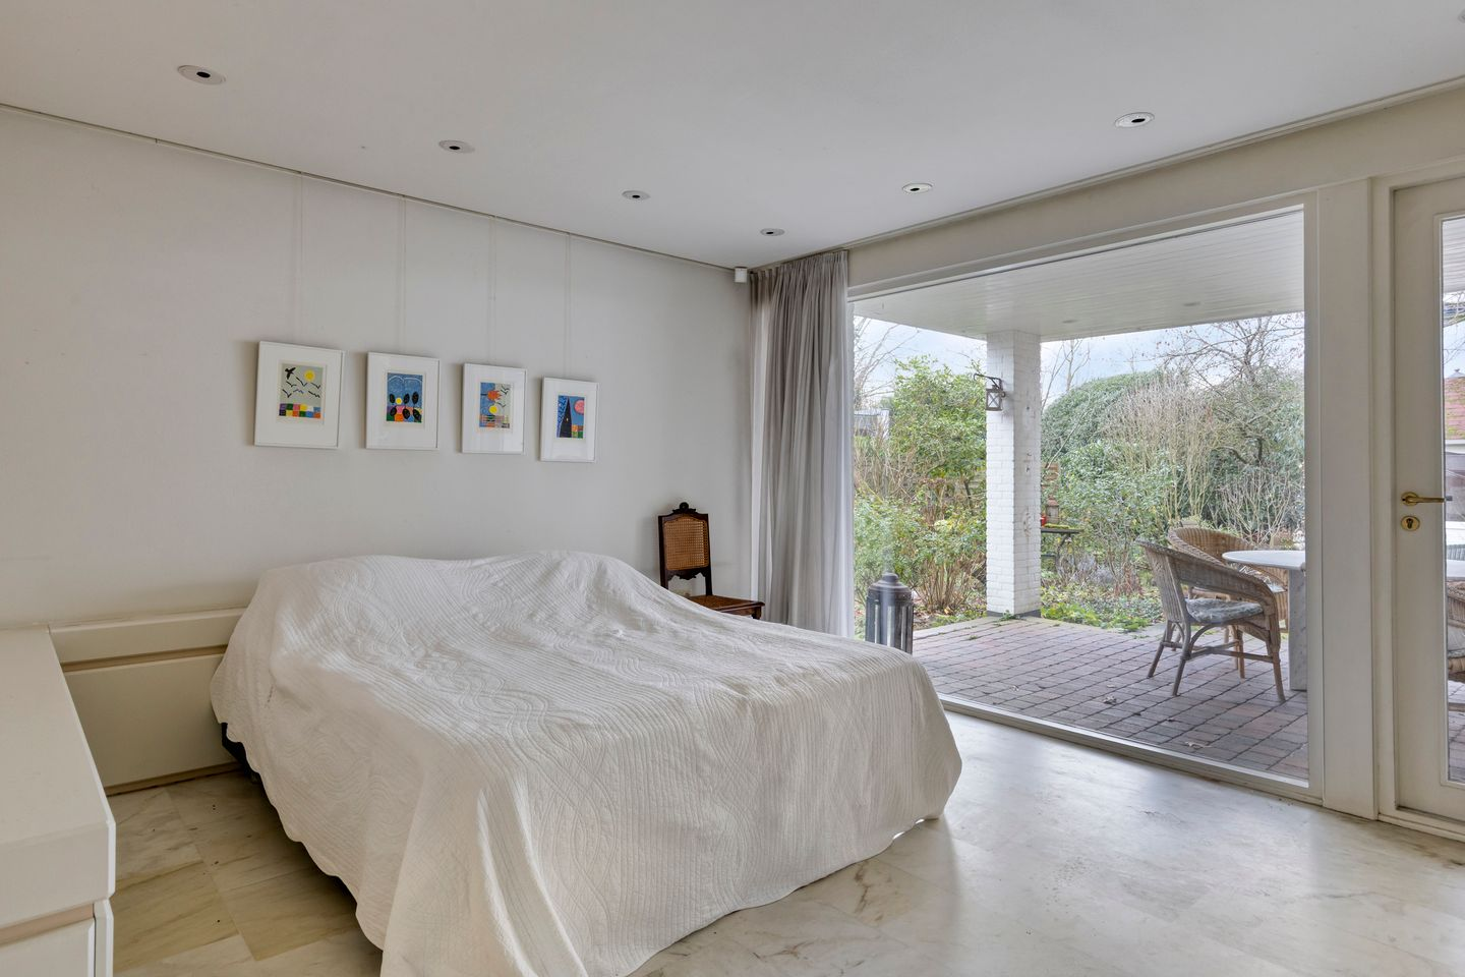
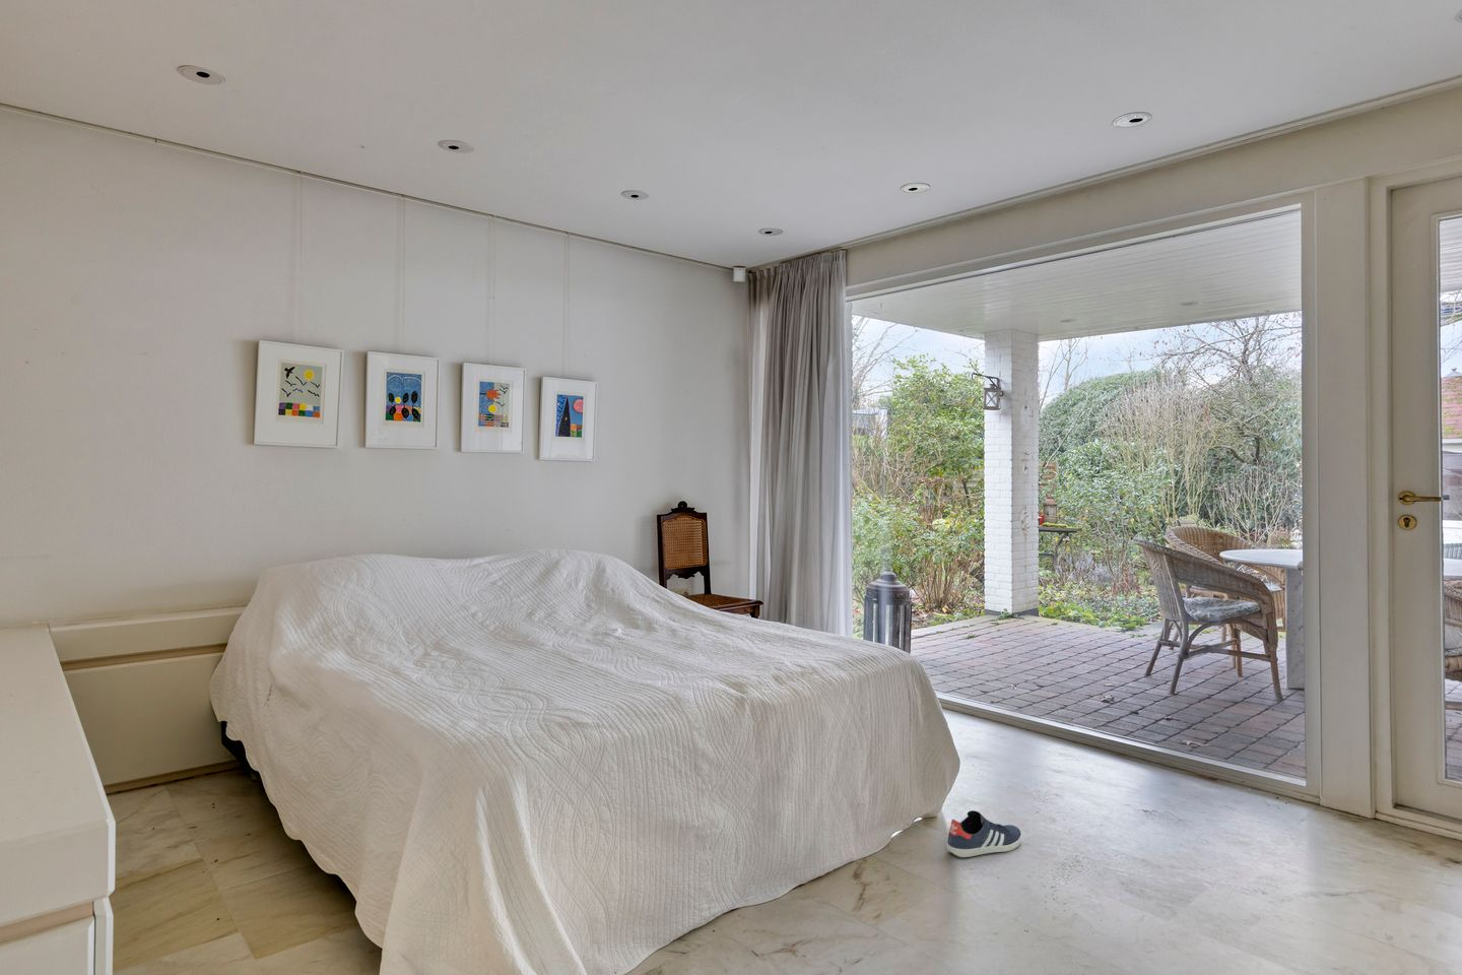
+ sneaker (986, 829)
